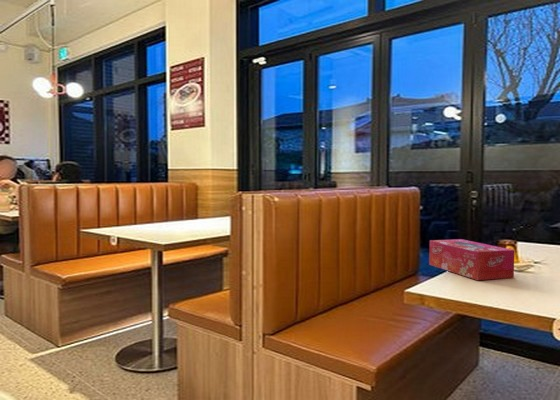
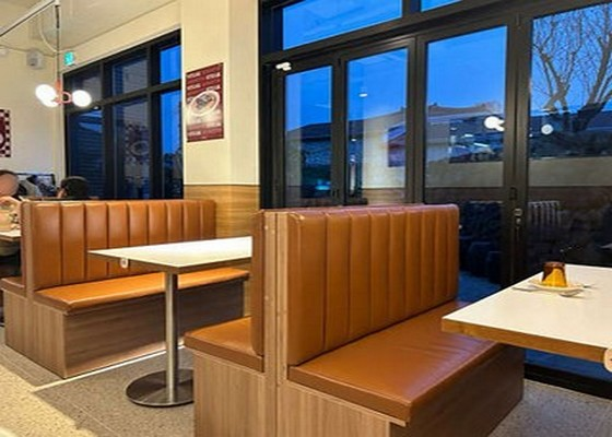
- tissue box (468, 257)
